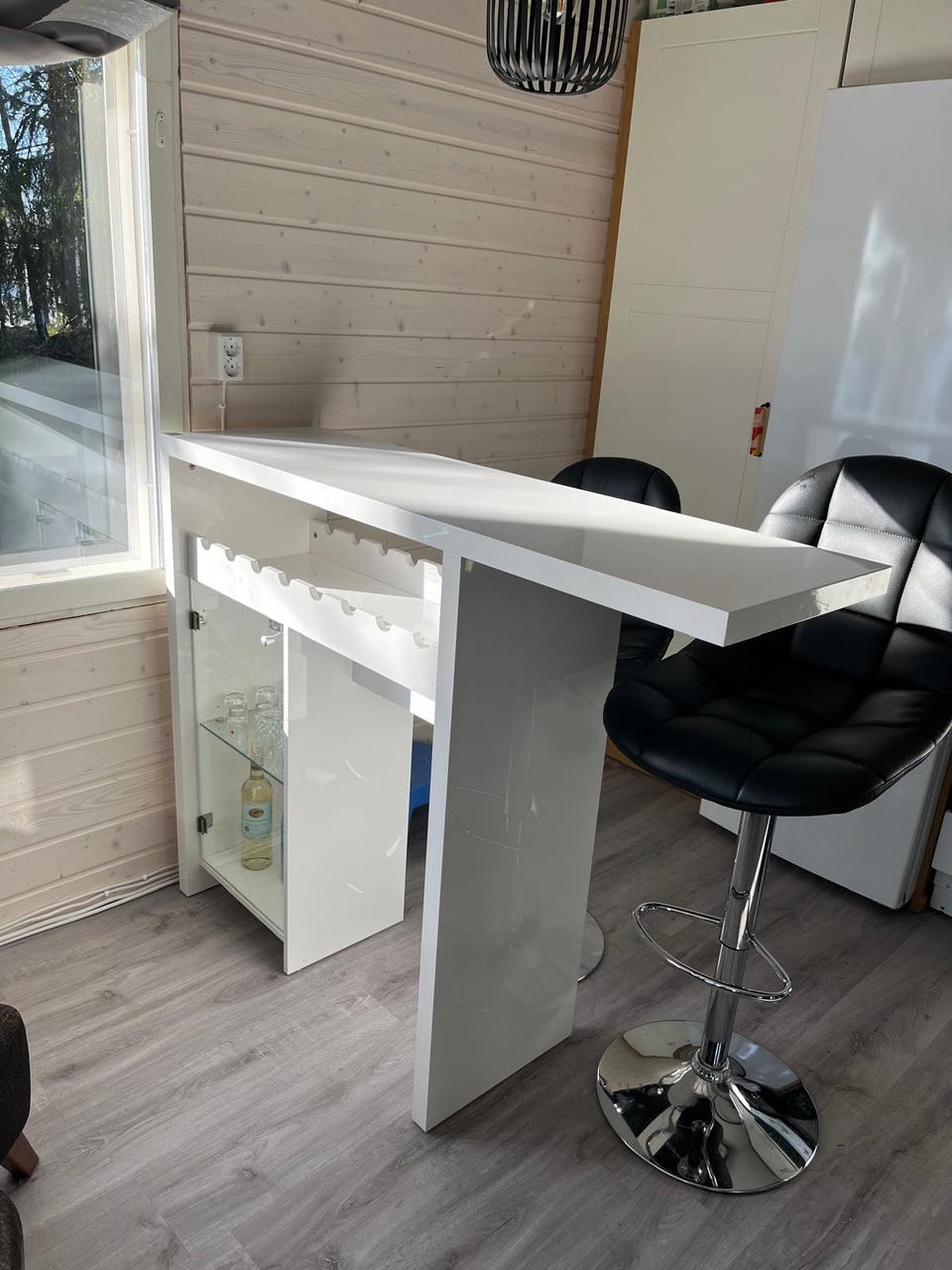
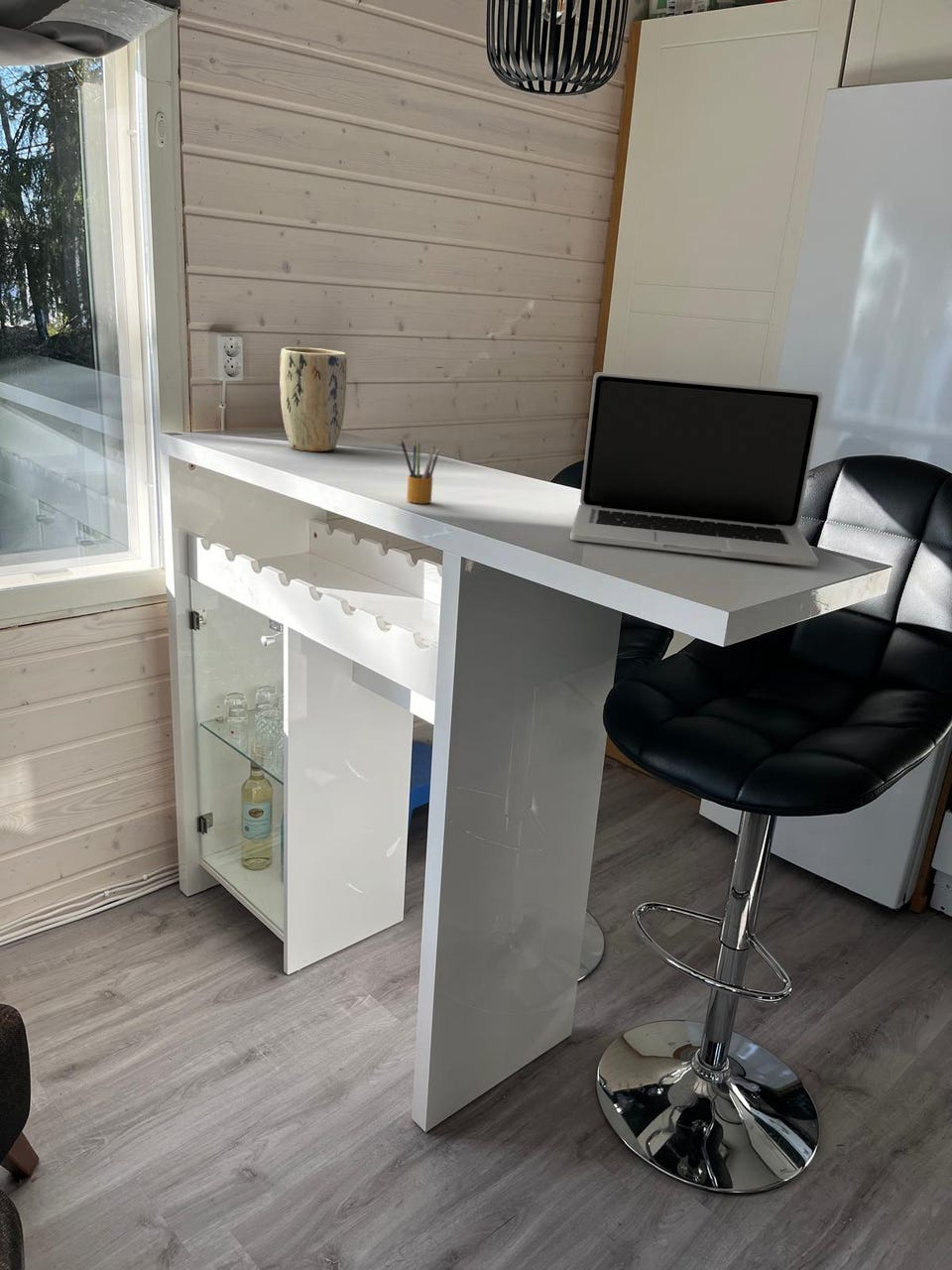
+ plant pot (312, 400)
+ laptop (699, 465)
+ pencil box (418, 469)
